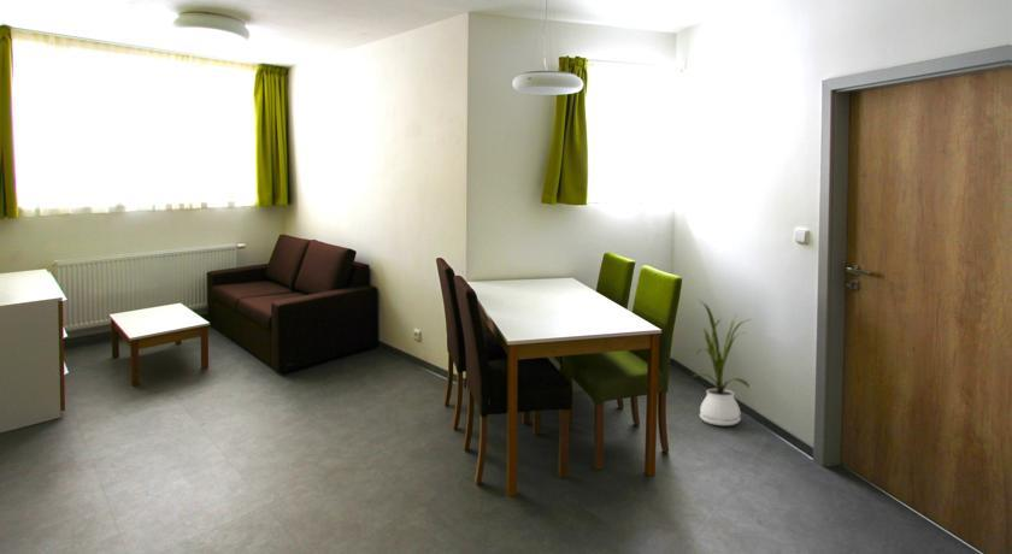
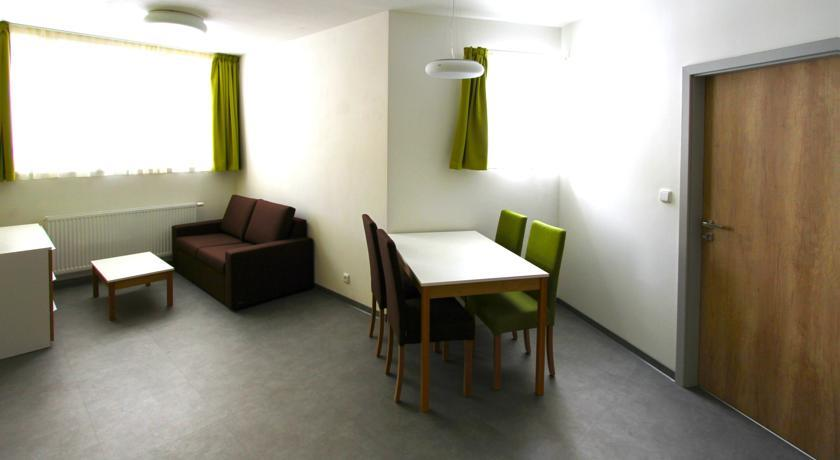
- house plant (718, 361)
